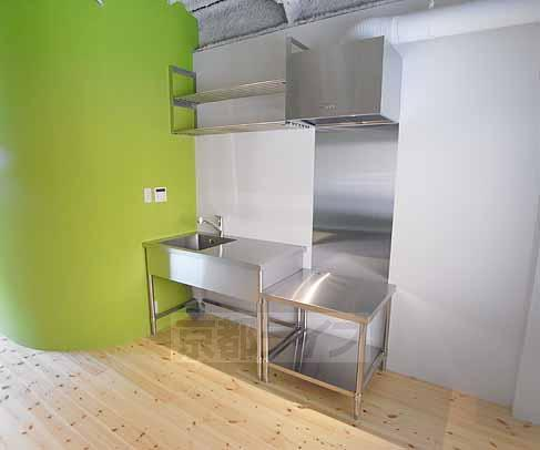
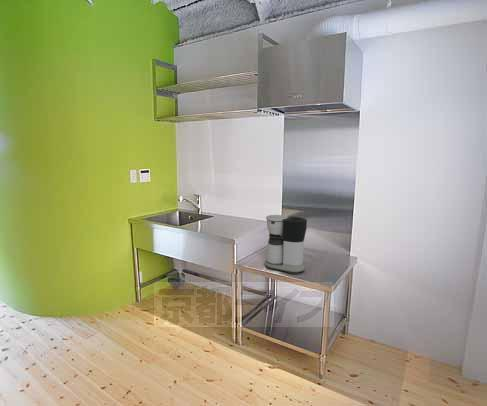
+ coffee maker (286, 242)
